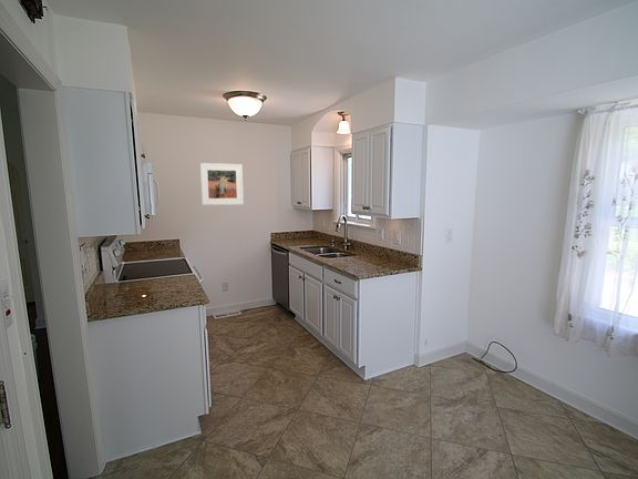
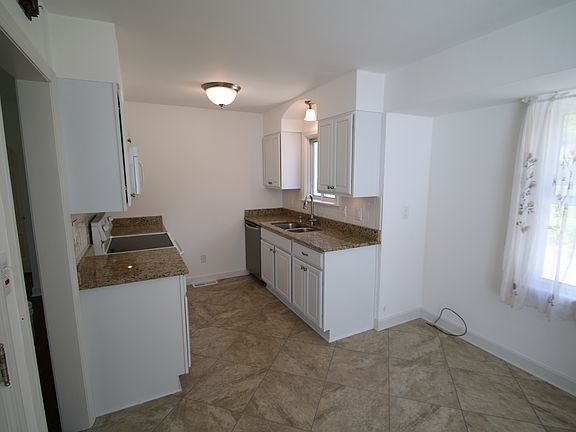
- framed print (222, 184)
